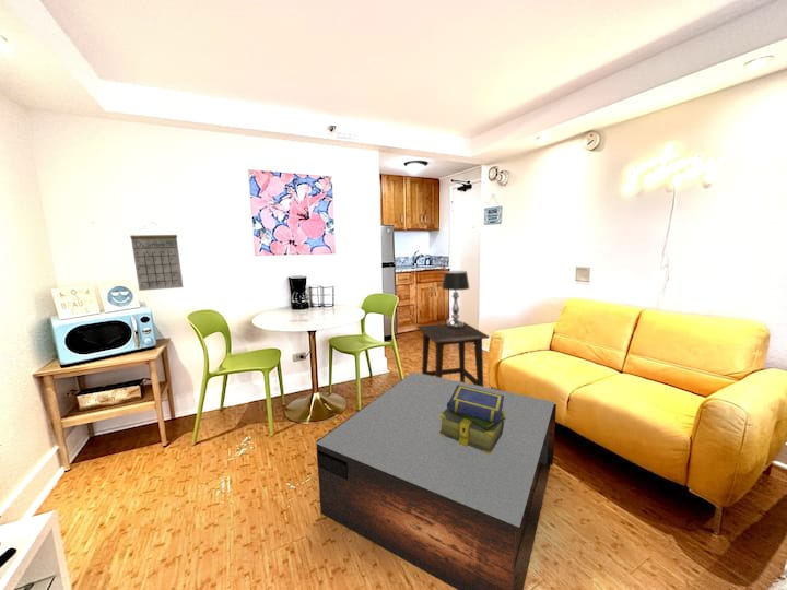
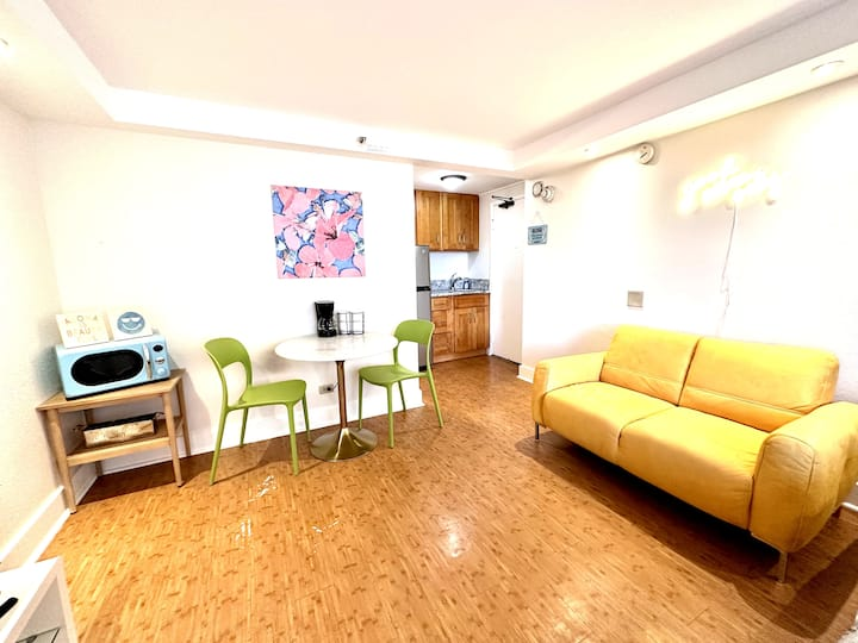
- side table (451, 368)
- coffee table (446, 453)
- stack of books (474, 414)
- calendar (156, 256)
- table lamp (455, 298)
